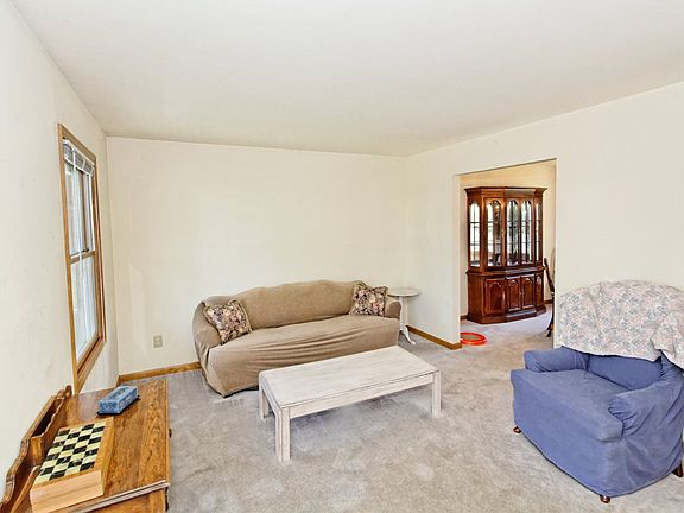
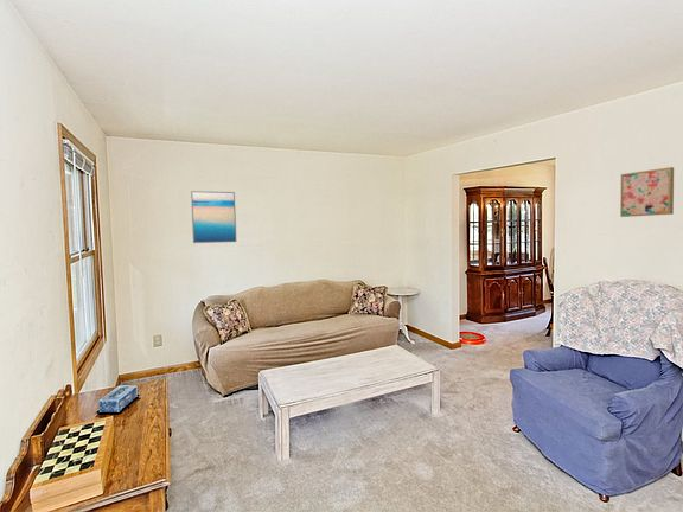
+ wall art (645, 193)
+ wall art (213, 217)
